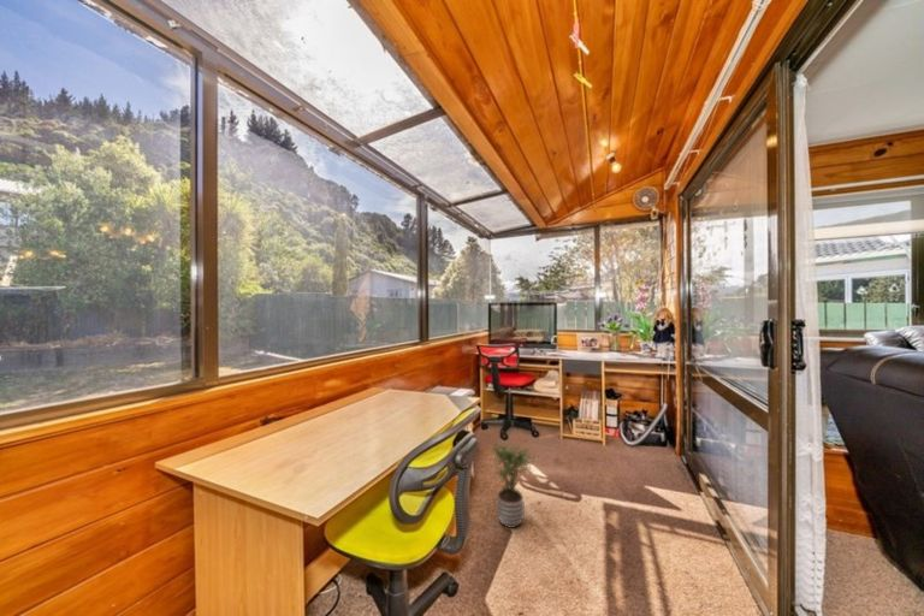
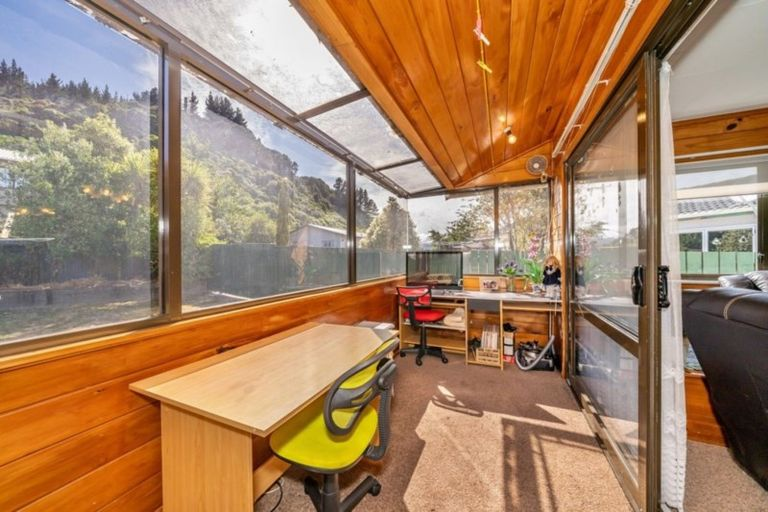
- potted plant (511, 481)
